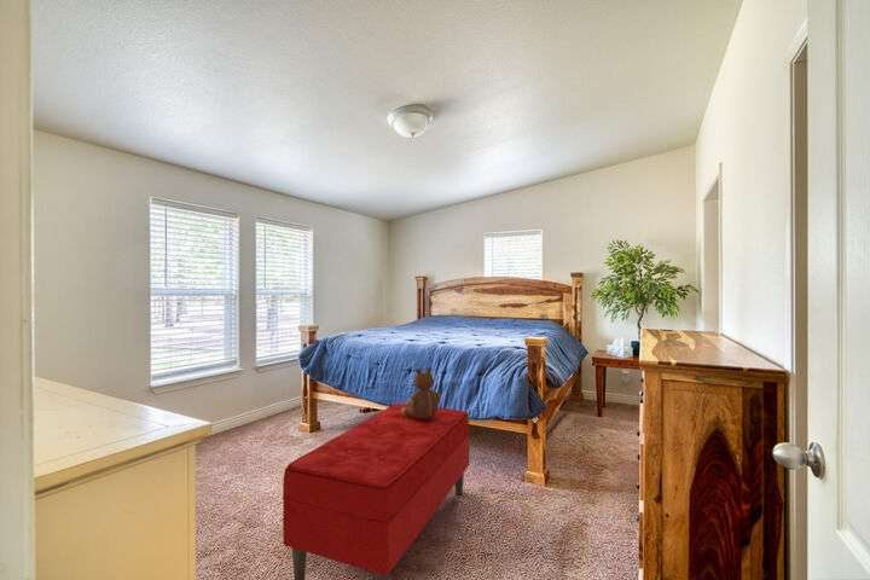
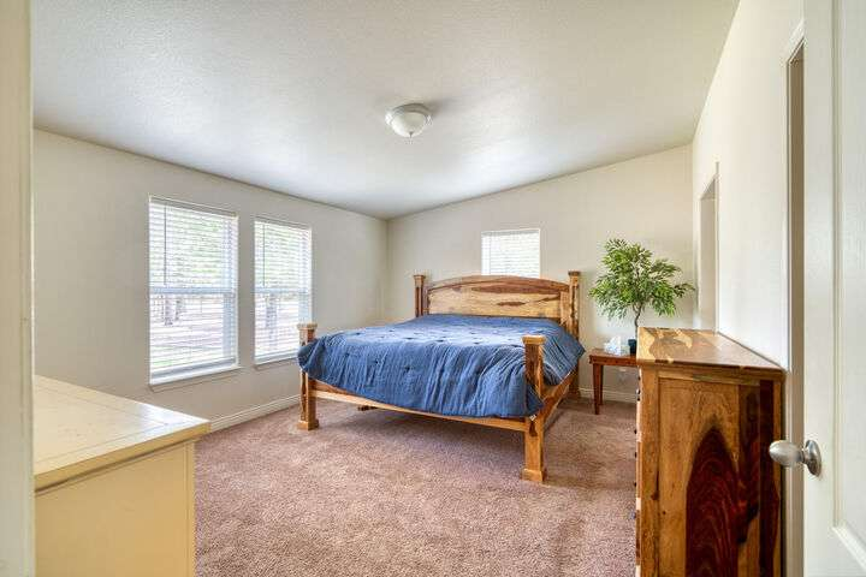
- teddy bear (419, 392)
- bench (393, 481)
